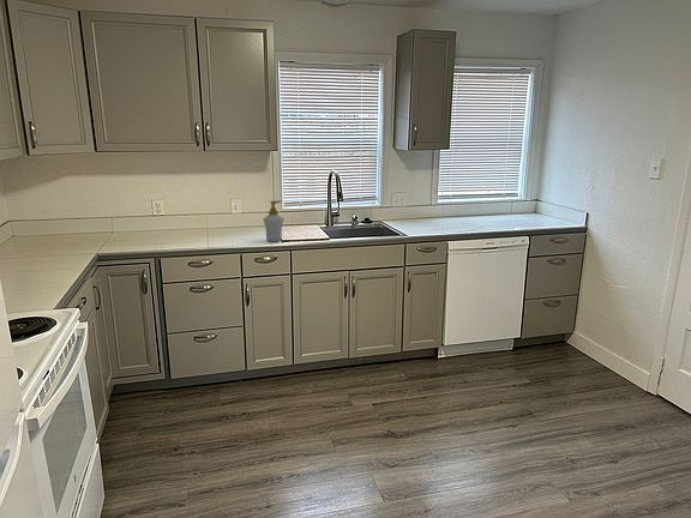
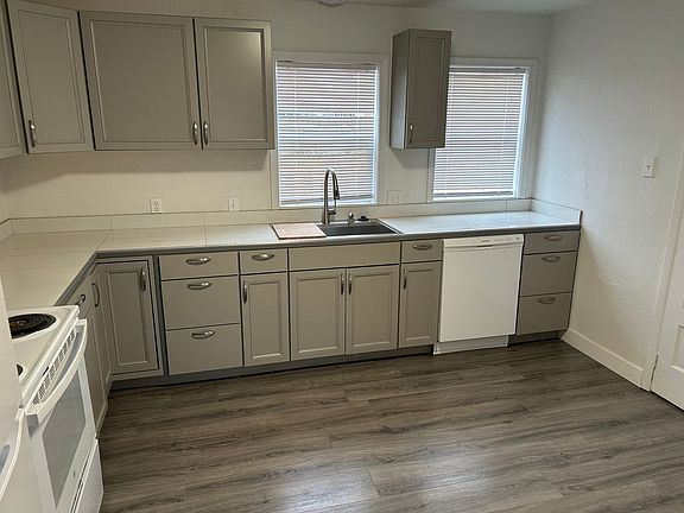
- soap bottle (274, 221)
